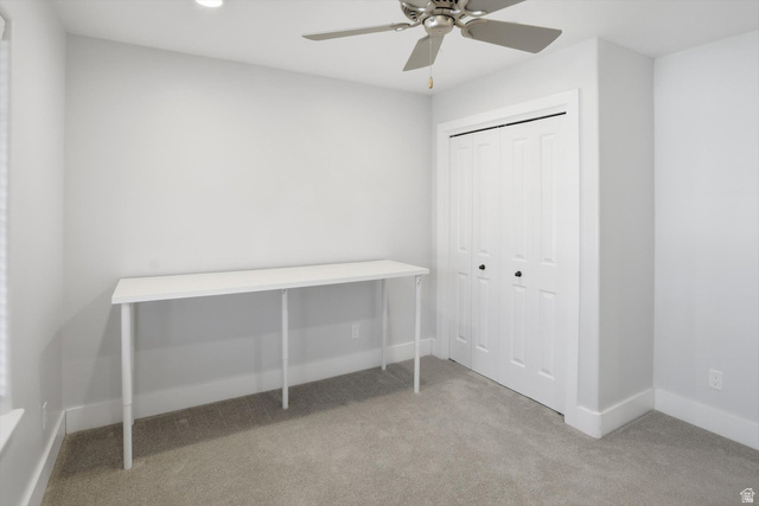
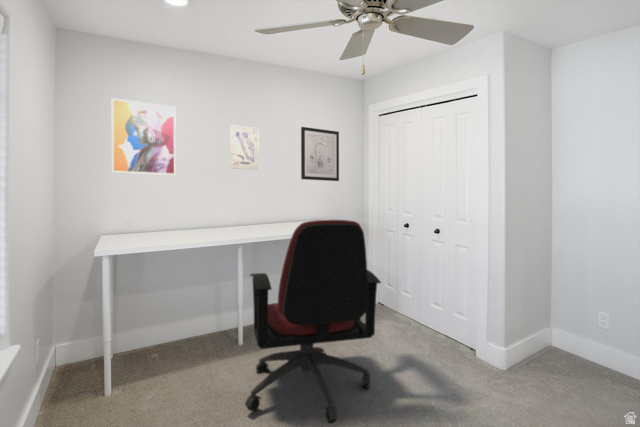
+ wall art (144, 138)
+ wall art (320, 154)
+ office chair (309, 305)
+ wall art (244, 147)
